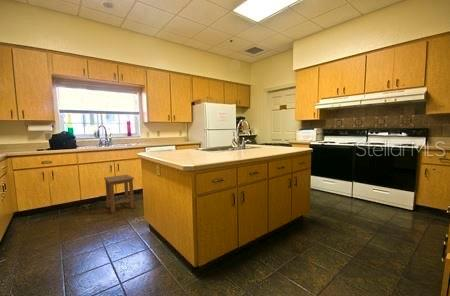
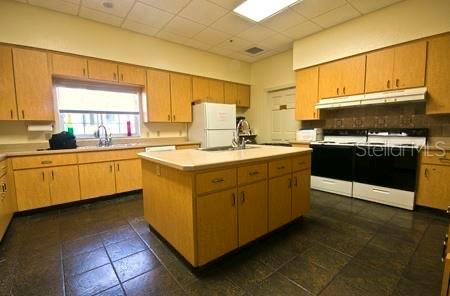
- stool (121, 195)
